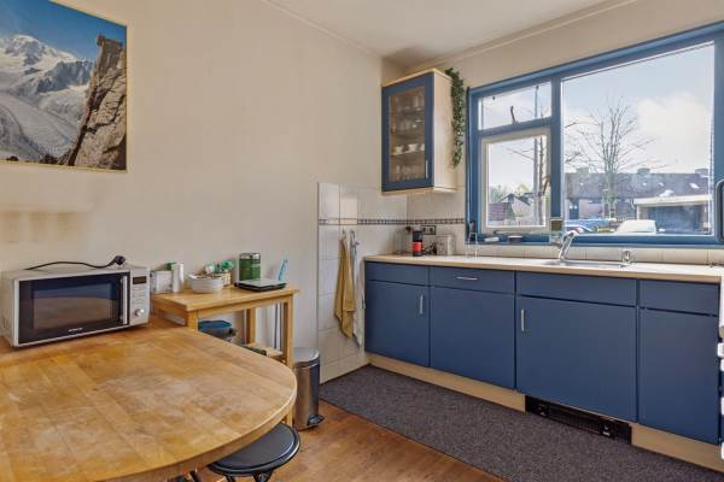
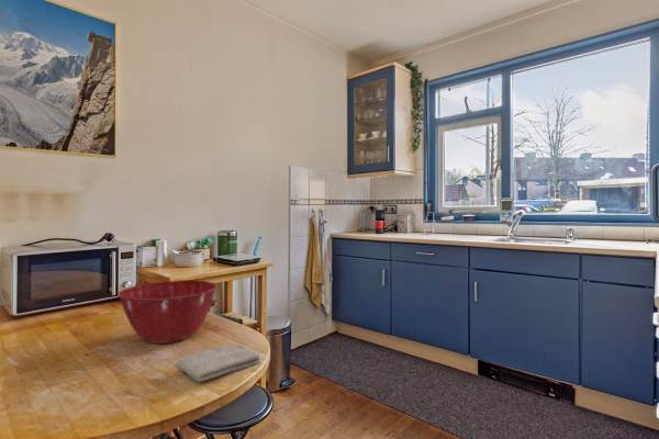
+ mixing bowl (169, 312)
+ washcloth (220, 360)
